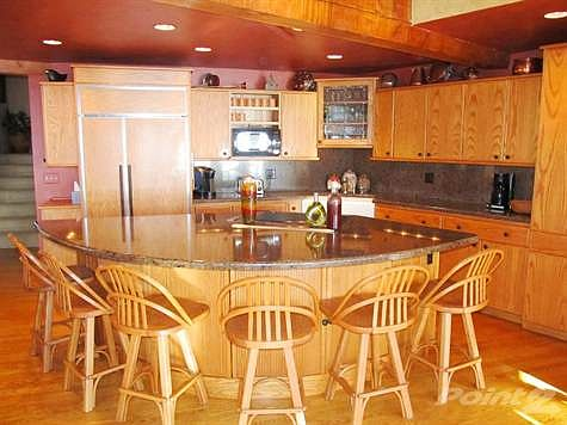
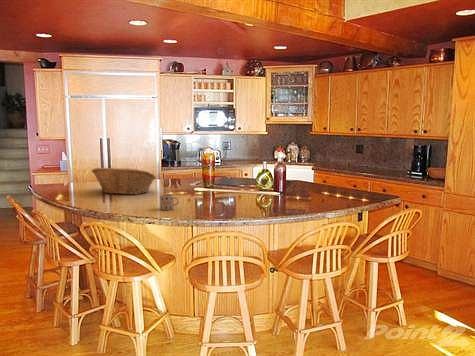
+ mug (169, 202)
+ fruit basket (124, 179)
